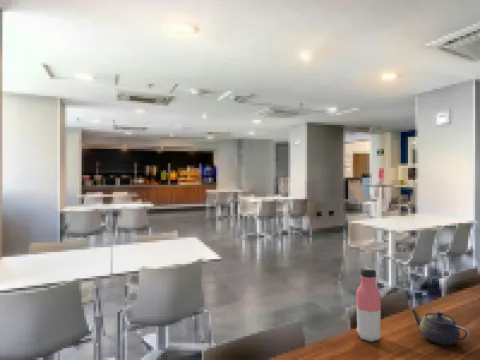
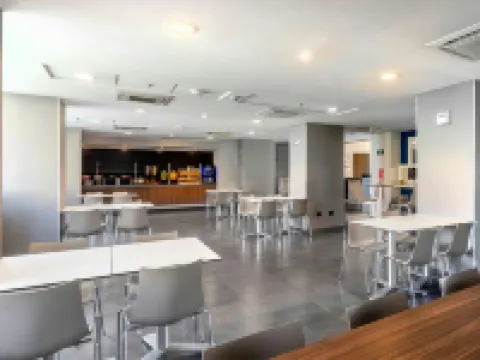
- water bottle (368, 302)
- teapot (437, 325)
